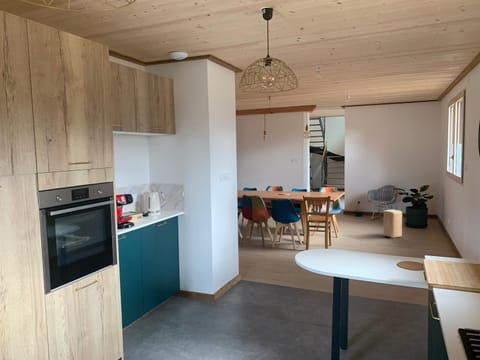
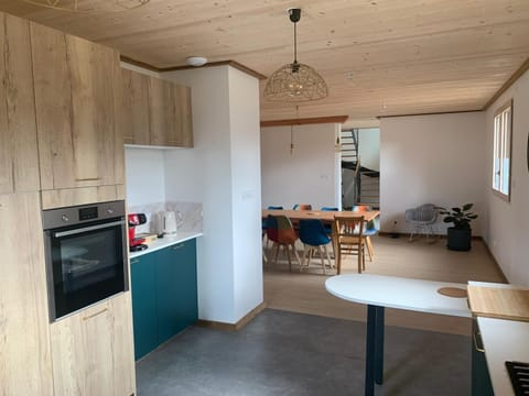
- stool (392, 223)
